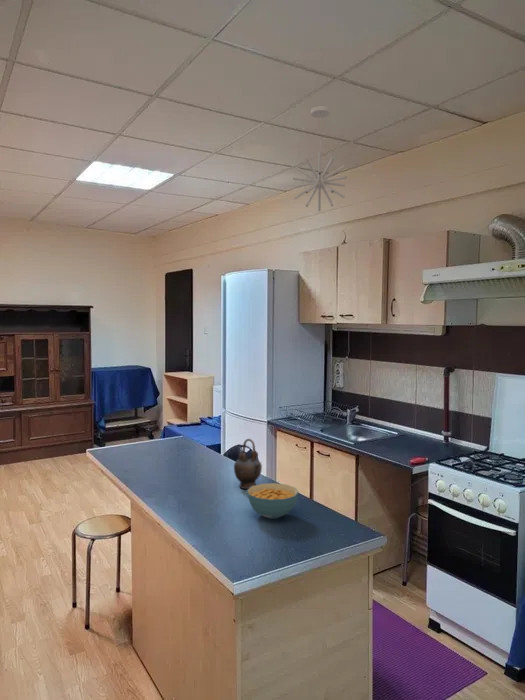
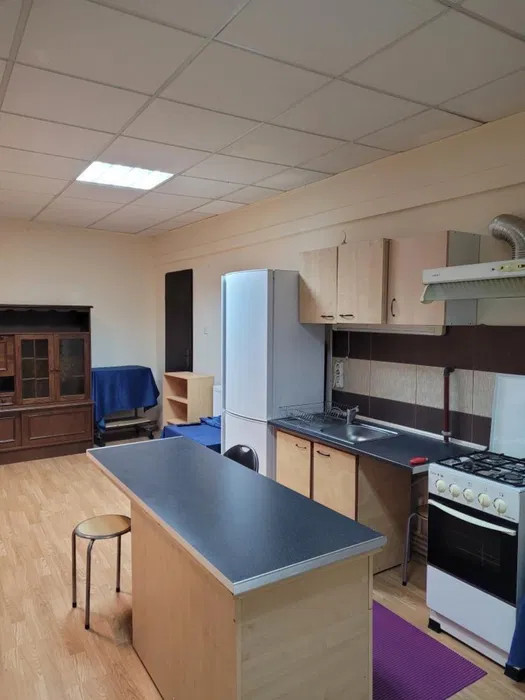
- cereal bowl (272, 503)
- teapot (249, 463)
- pendant light (319, 159)
